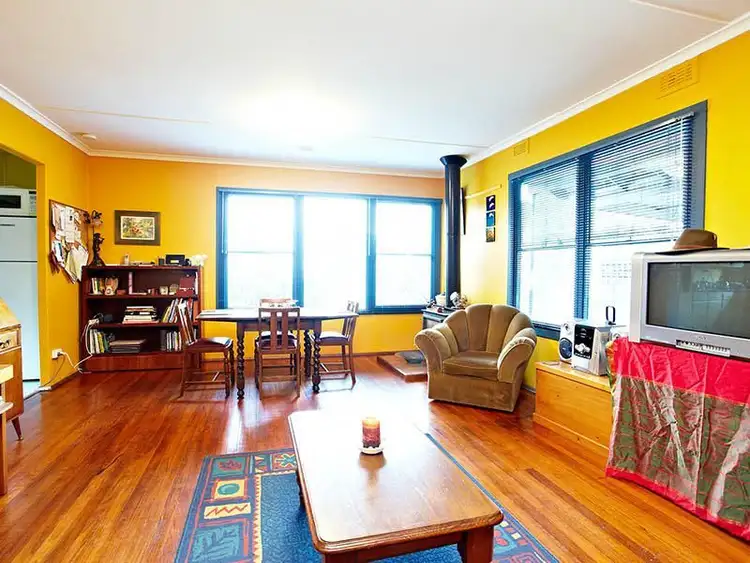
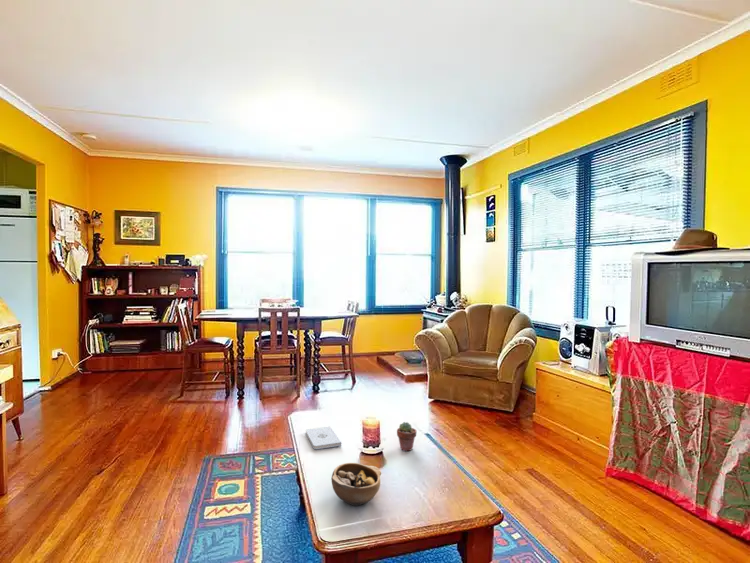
+ bowl (356, 483)
+ notepad (322, 437)
+ potted succulent (406, 435)
